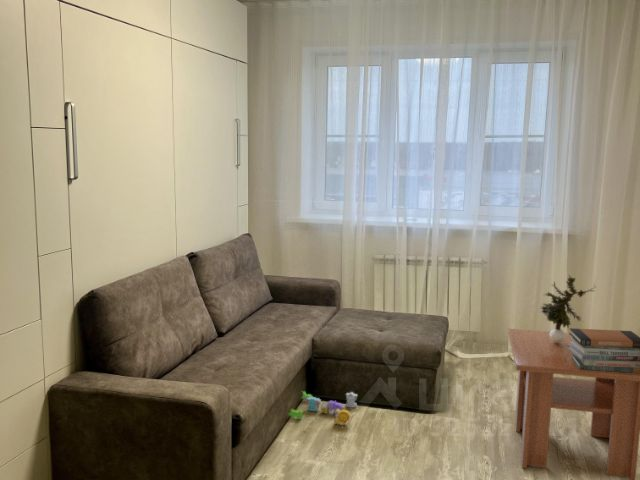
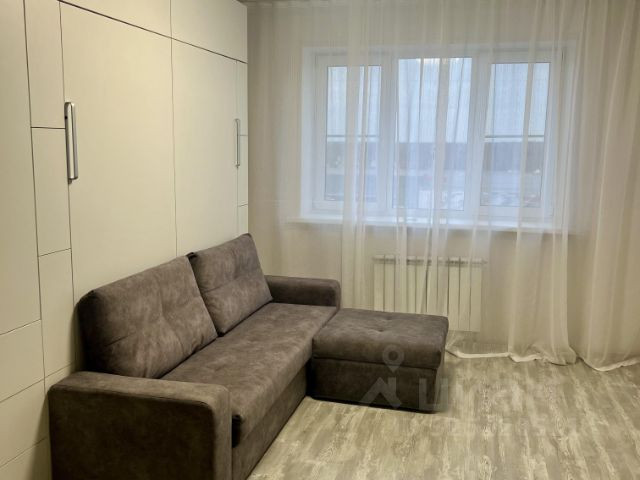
- coffee table (573, 400)
- stacking toy (323, 404)
- book stack (605, 350)
- potted plant (565, 308)
